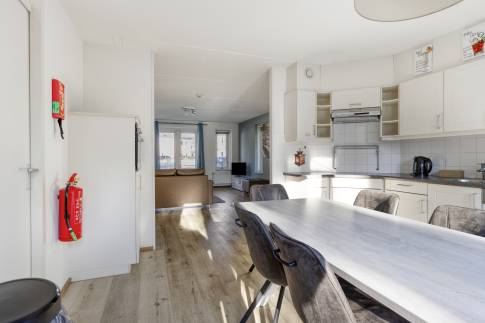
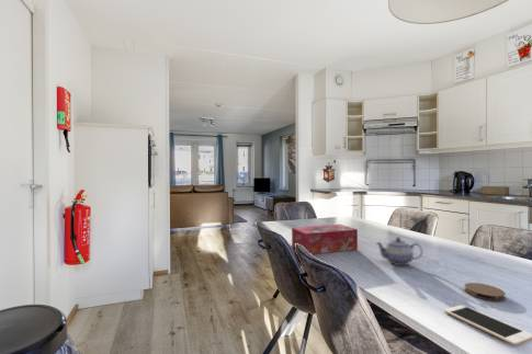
+ cell phone (485, 322)
+ teapot (398, 250)
+ tissue box (324, 238)
+ coaster (484, 290)
